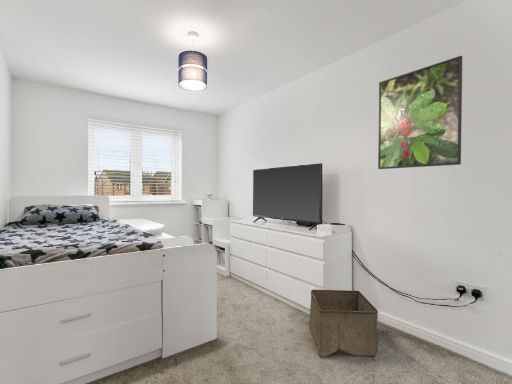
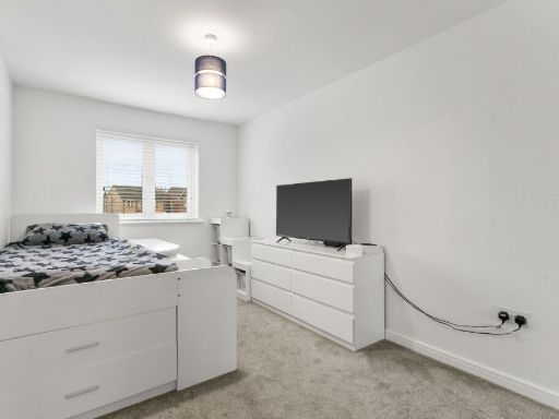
- storage bin (340, 320)
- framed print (415, 118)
